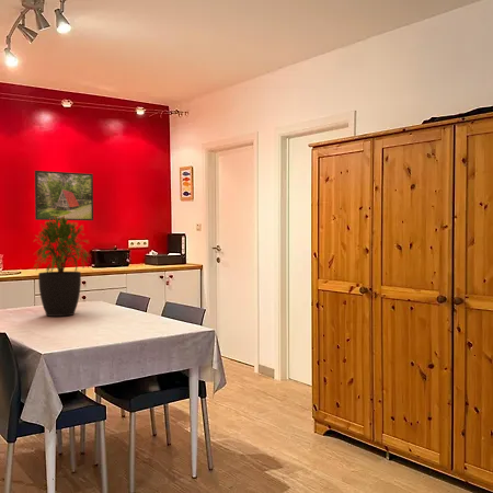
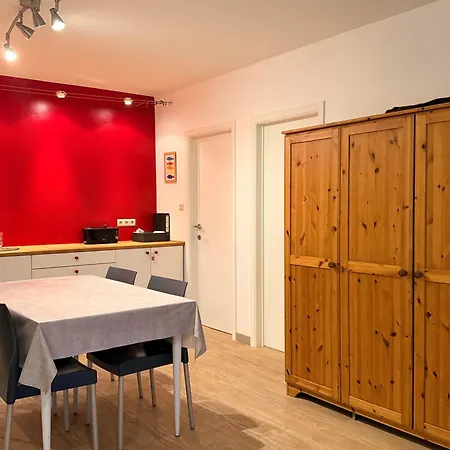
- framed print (65, 196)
- potted plant (62, 264)
